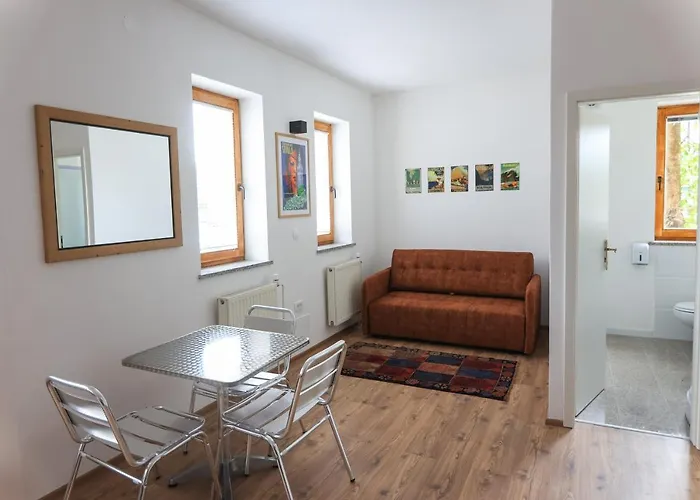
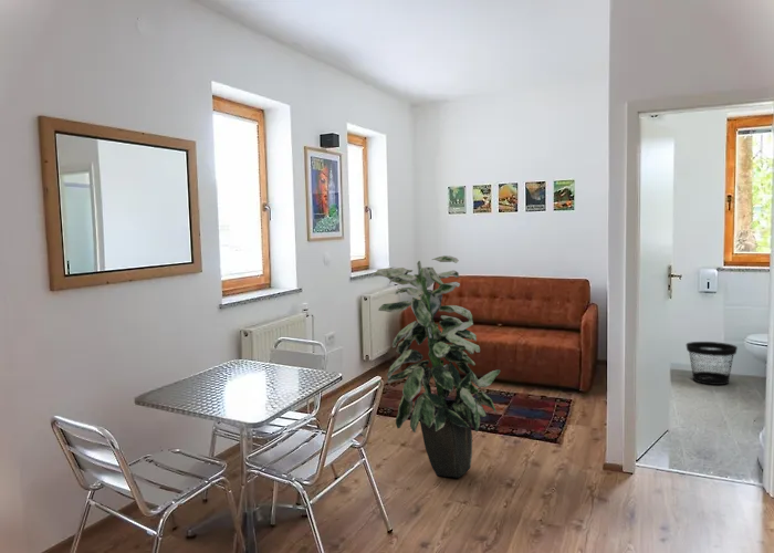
+ wastebasket (710, 363)
+ indoor plant (437, 366)
